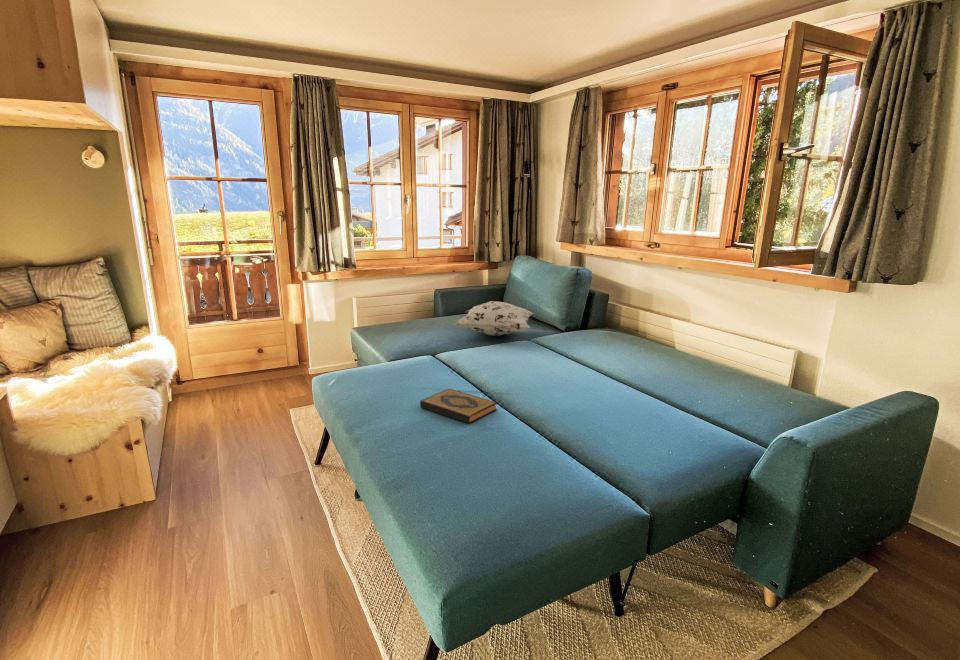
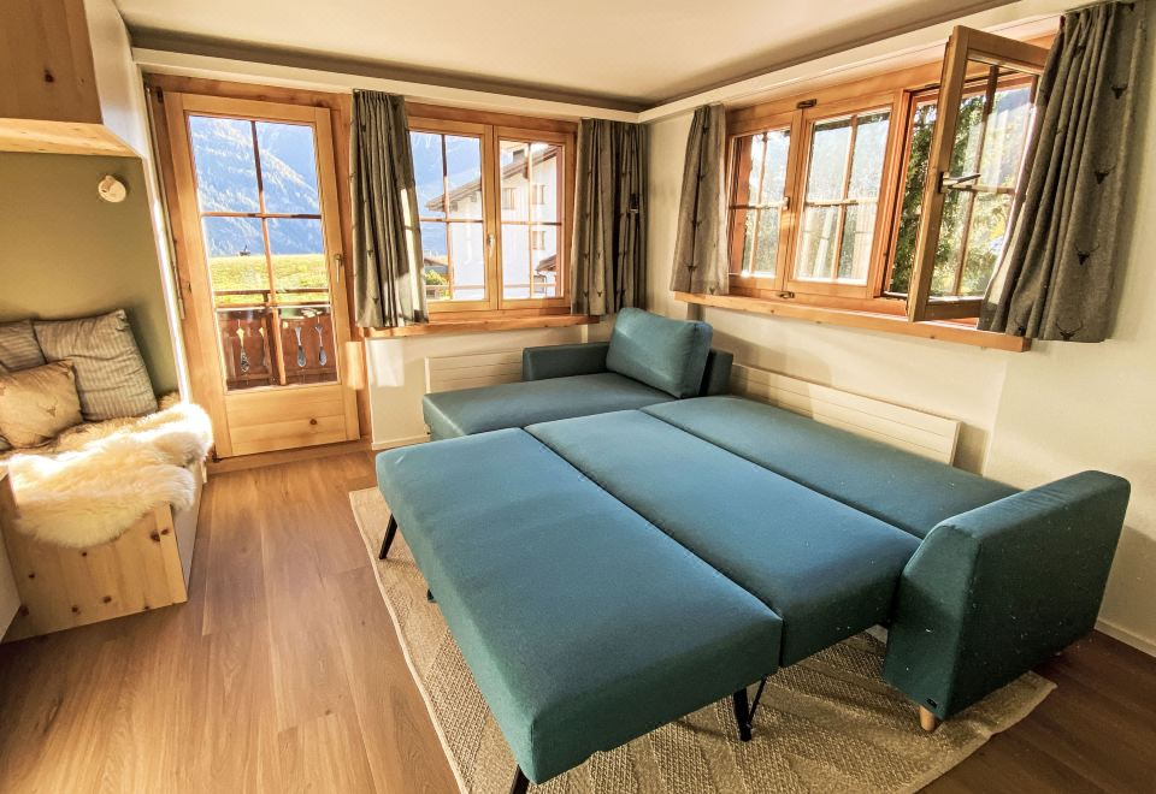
- decorative pillow (495, 318)
- hardback book (458, 405)
